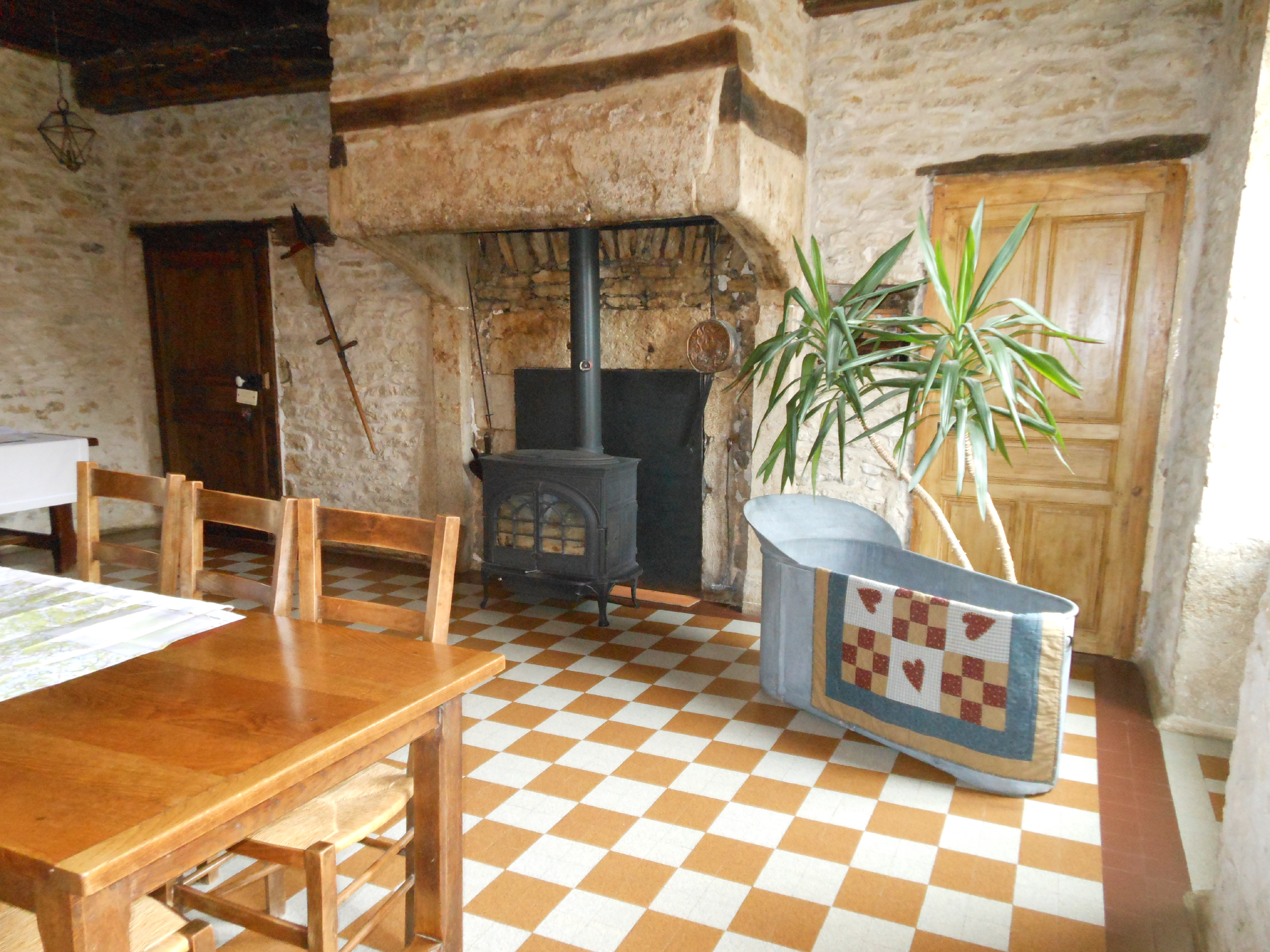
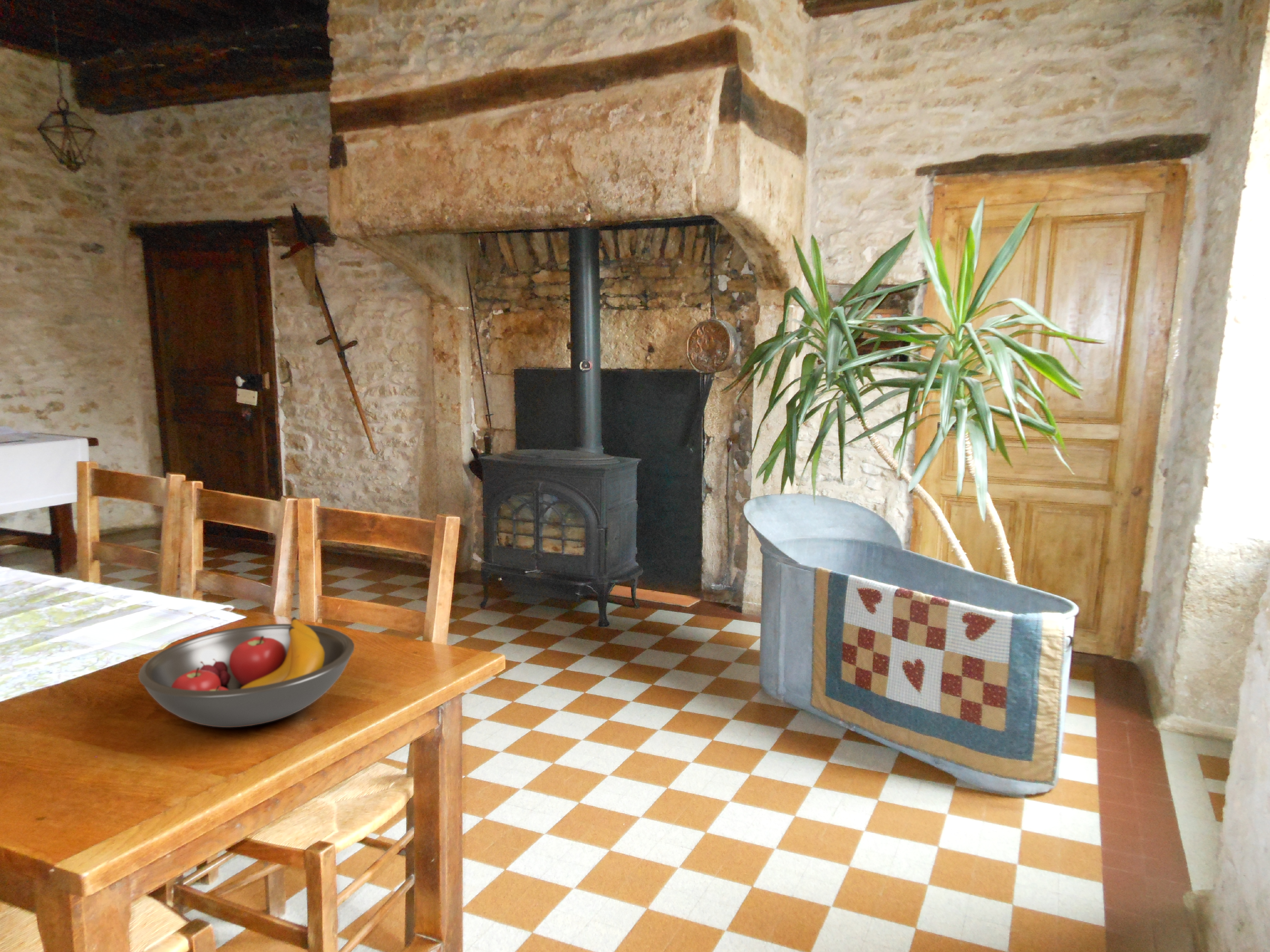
+ fruit bowl (253, 674)
